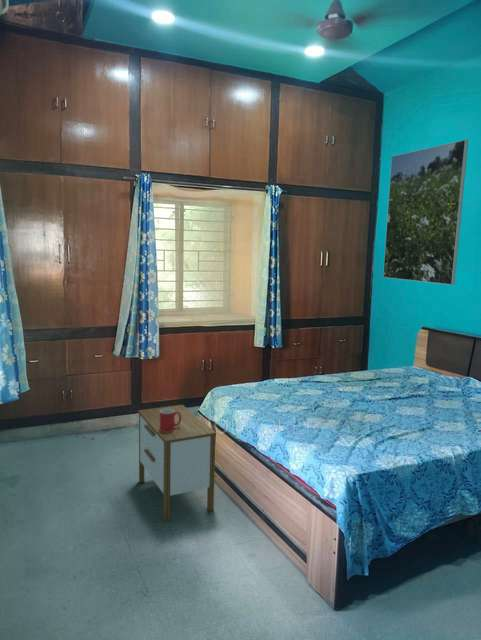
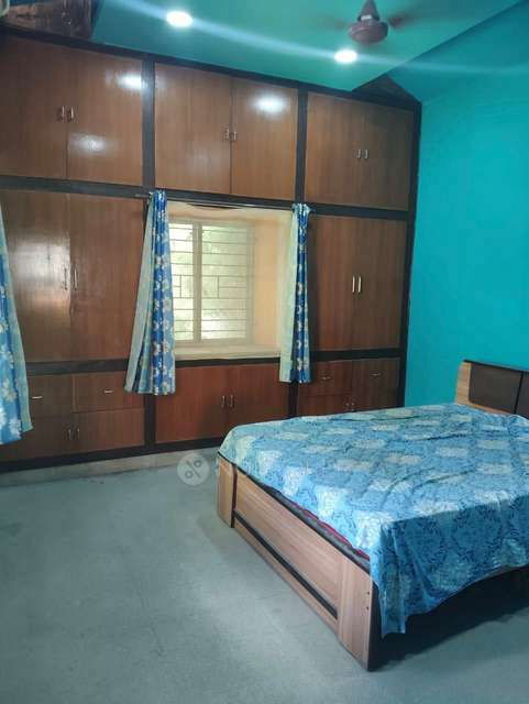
- mug (171, 419)
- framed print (421, 216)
- nightstand (173, 458)
